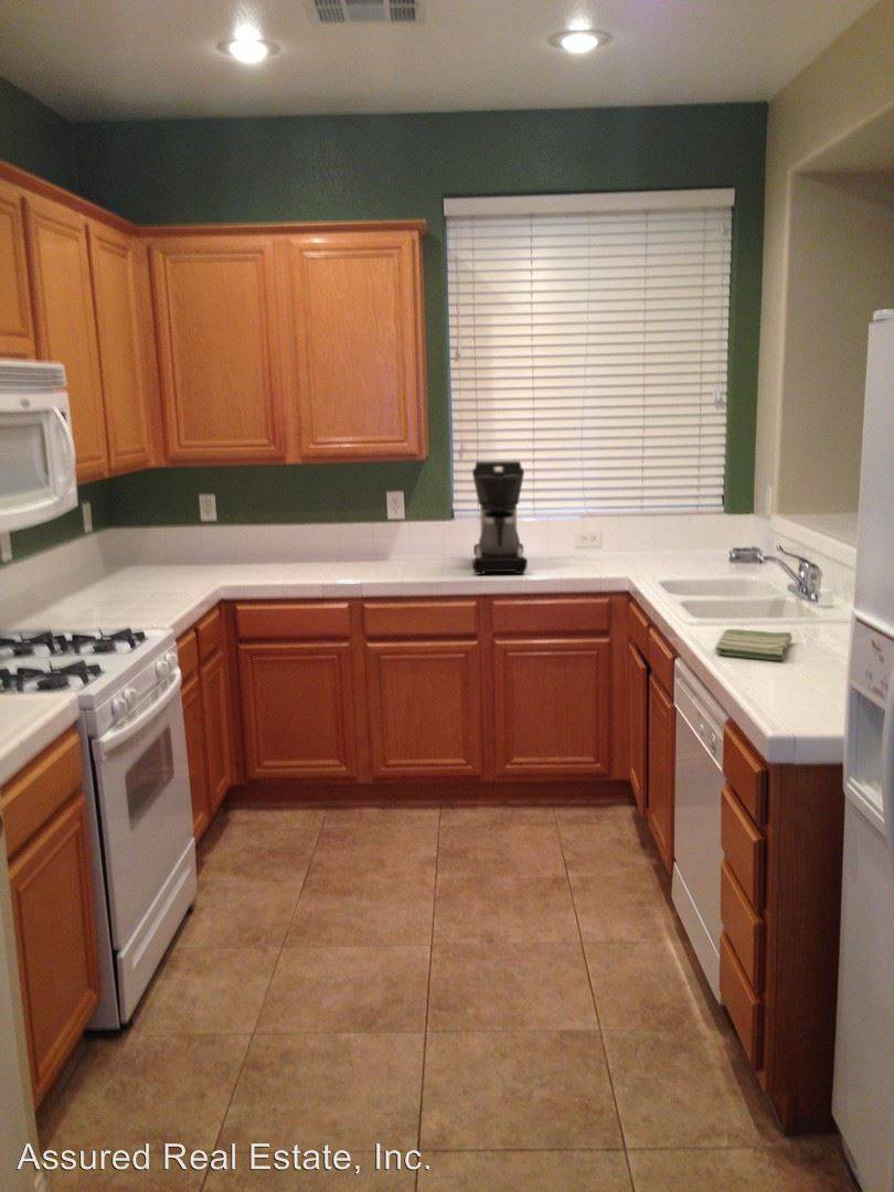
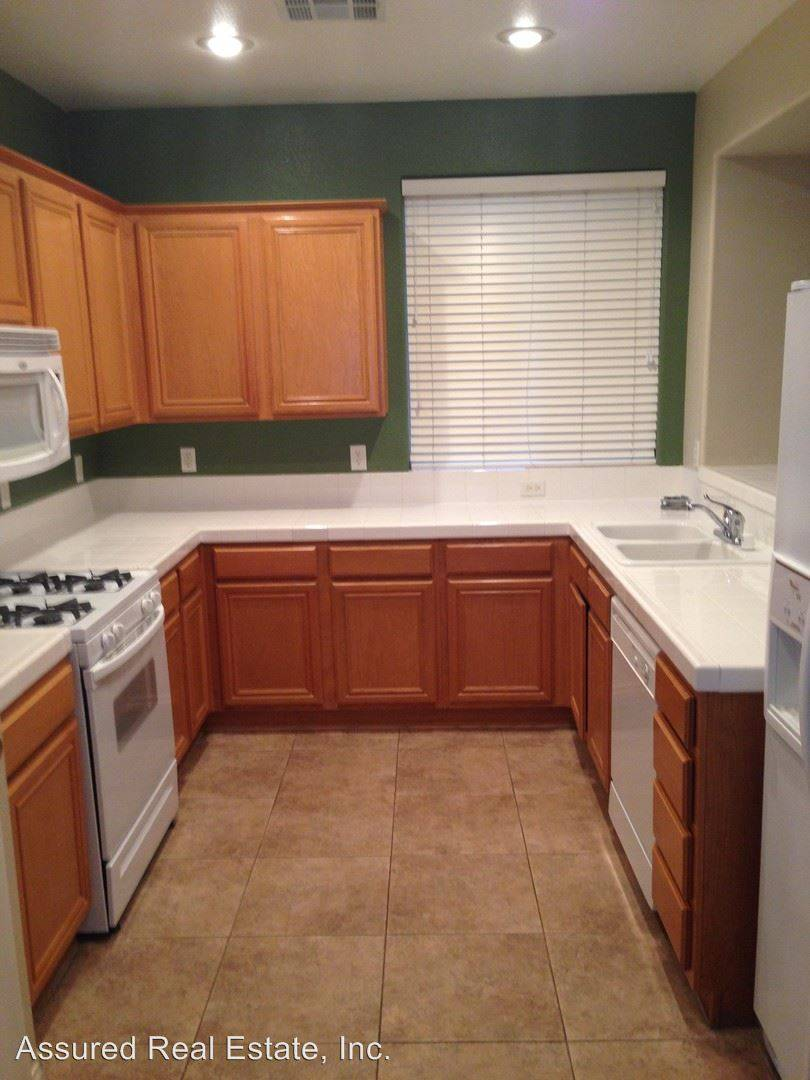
- dish towel (753, 642)
- coffee maker (499, 515)
